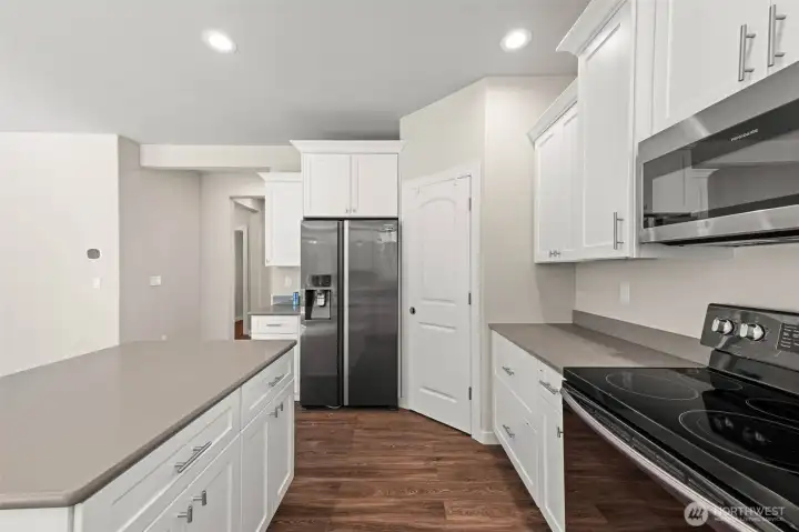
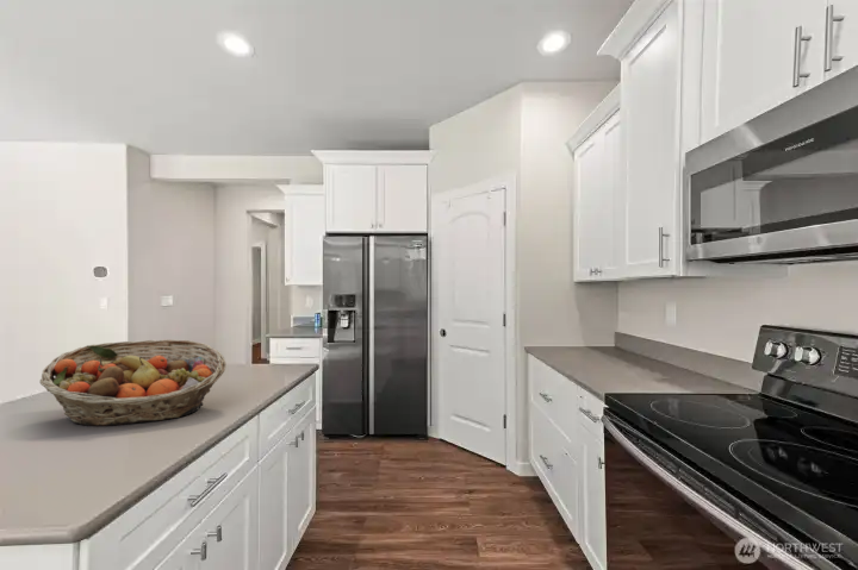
+ fruit basket (139, 378)
